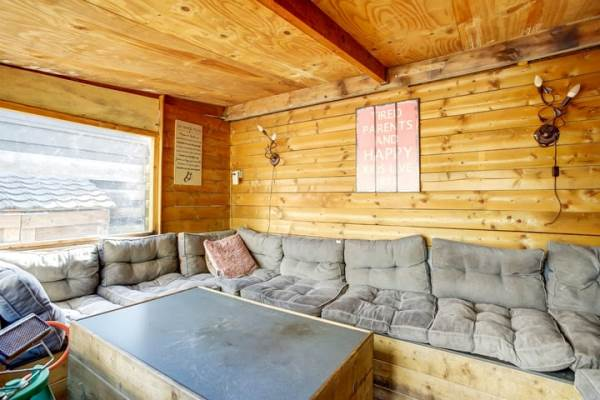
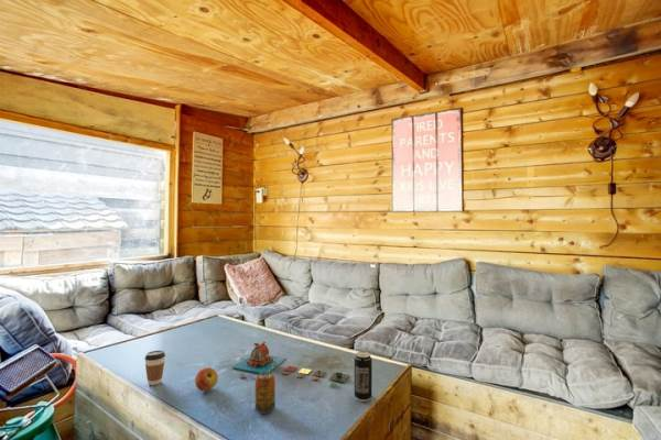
+ coffee cup (154, 367)
+ beverage can (264, 392)
+ beverage can (362, 375)
+ board game (285, 358)
+ apple (206, 378)
